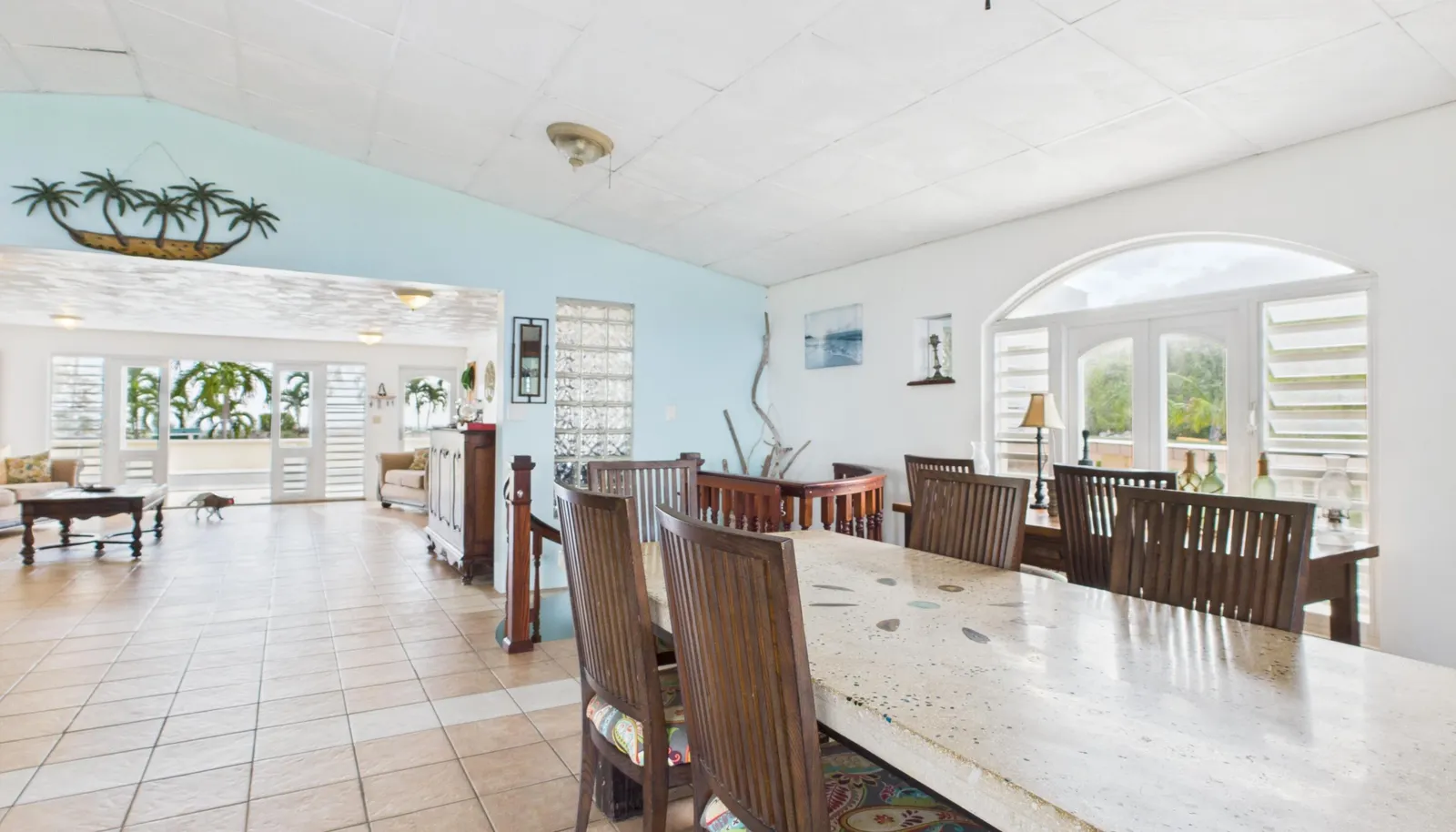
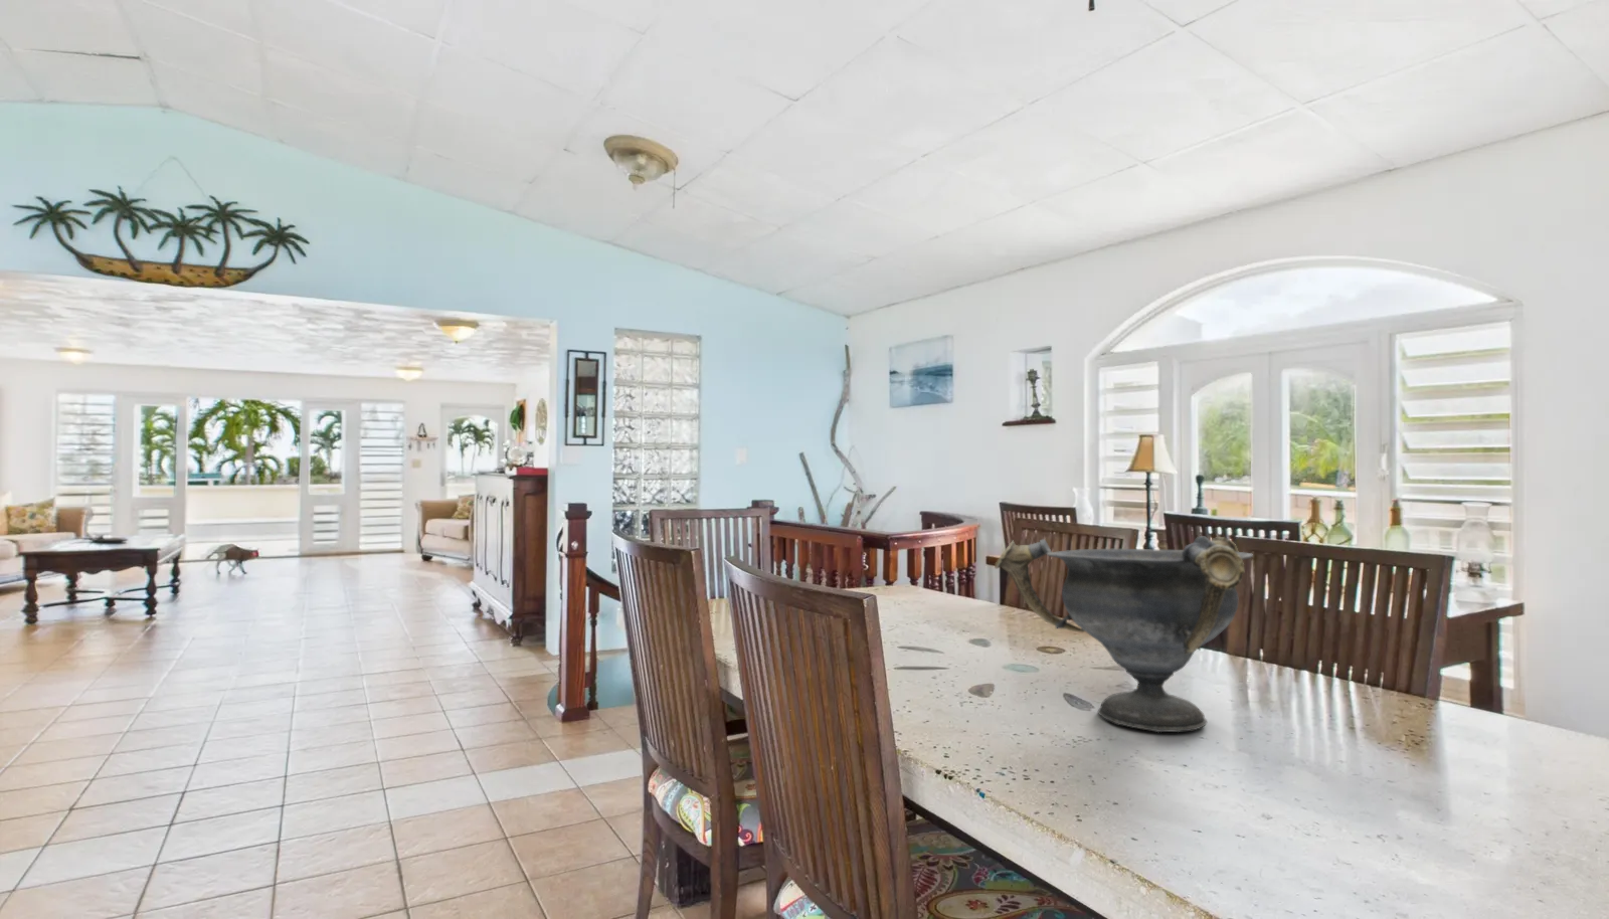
+ decorative bowl (1139, 627)
